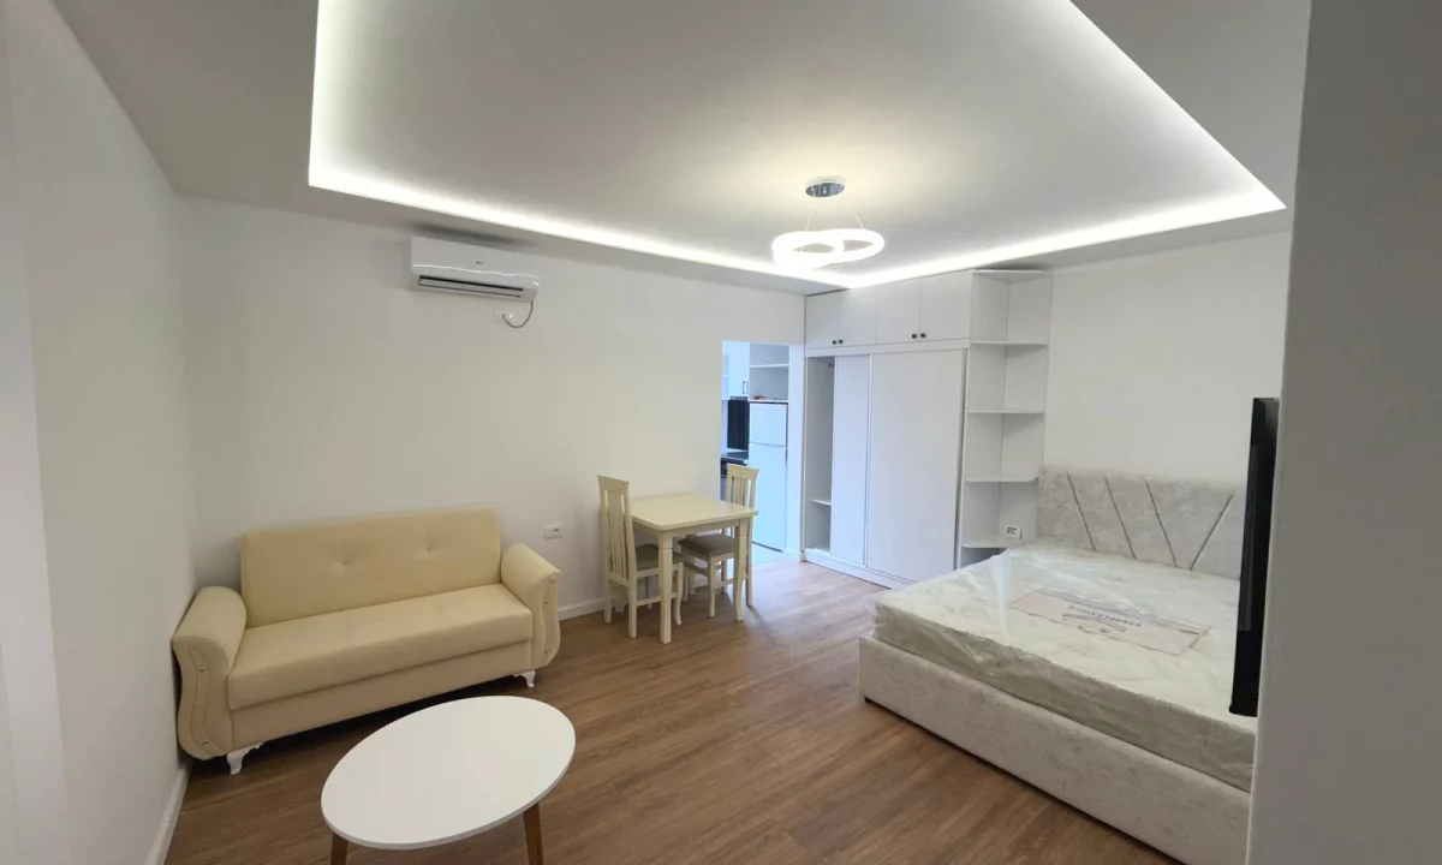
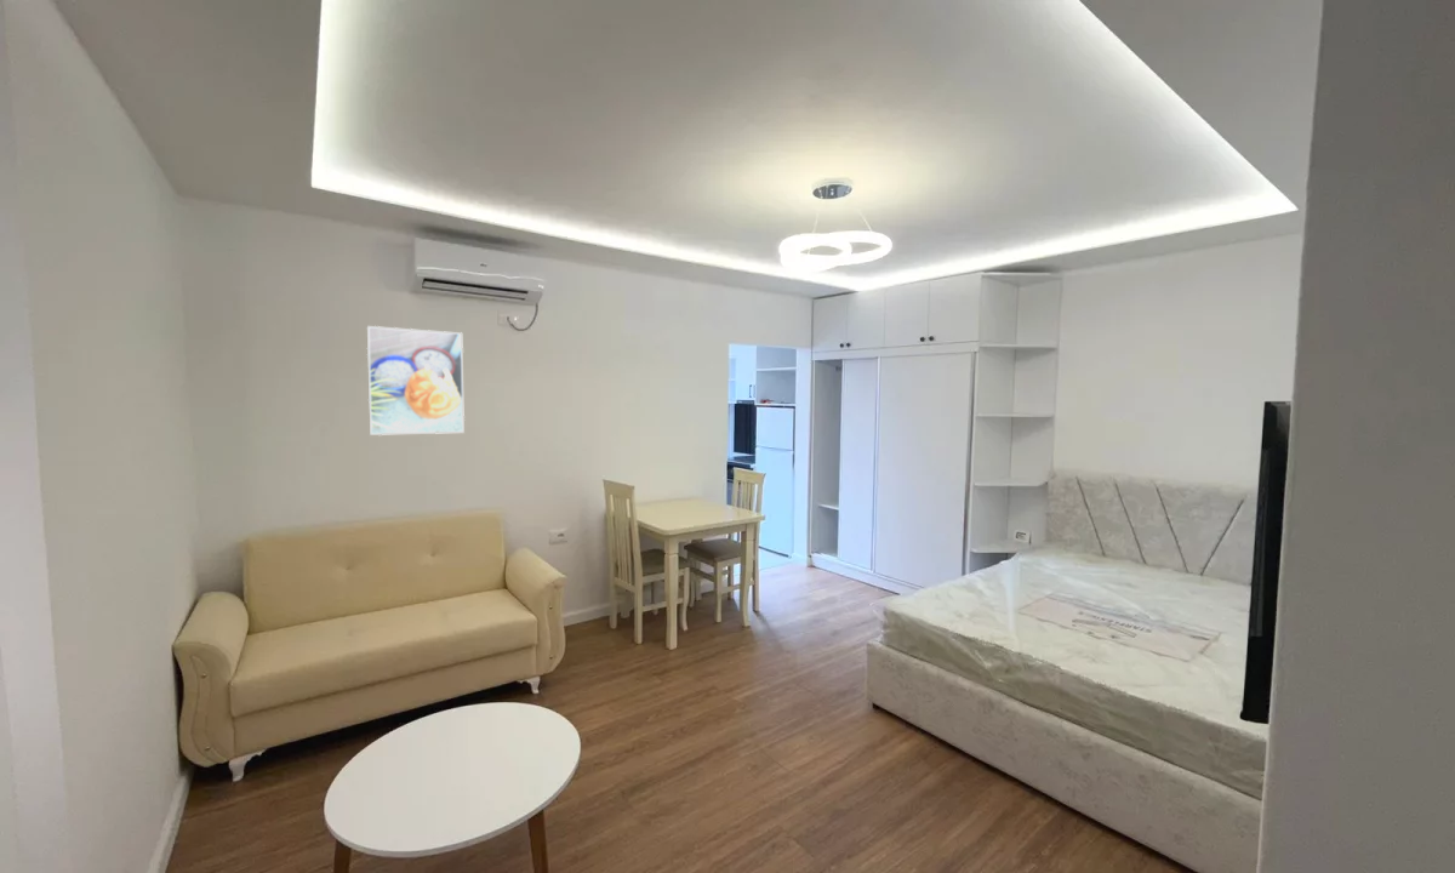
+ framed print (417, 382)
